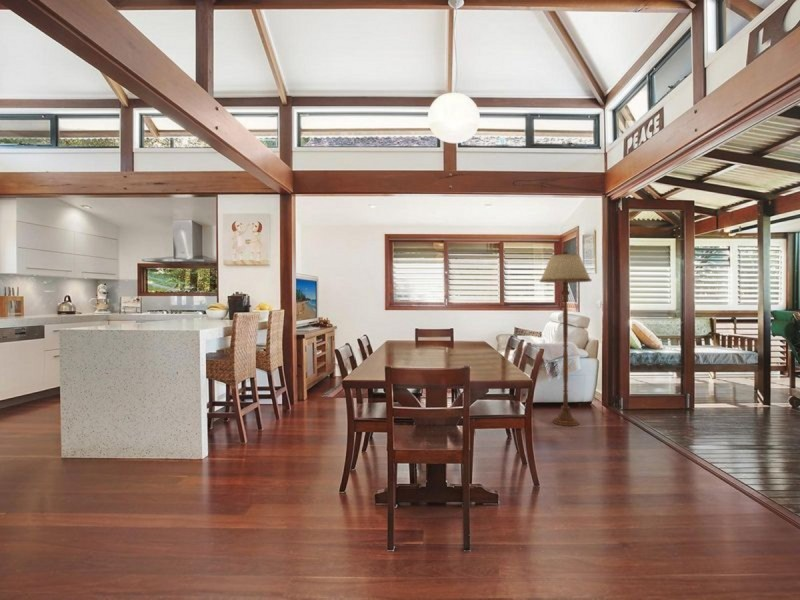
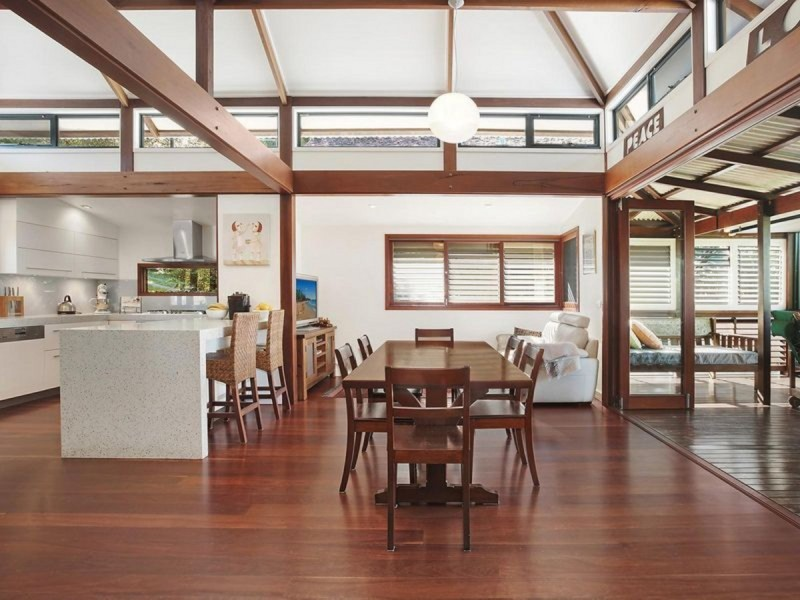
- floor lamp (565, 336)
